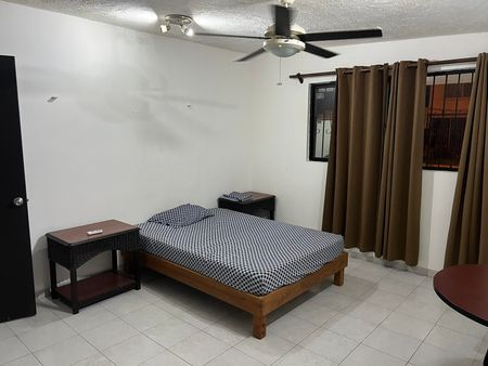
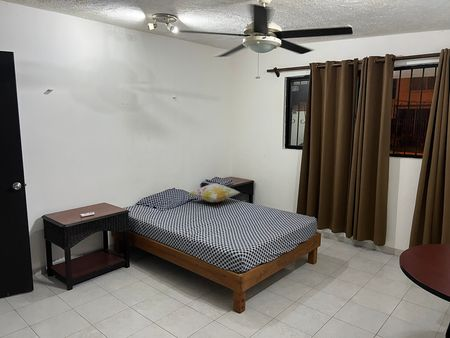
+ decorative pillow (214, 192)
